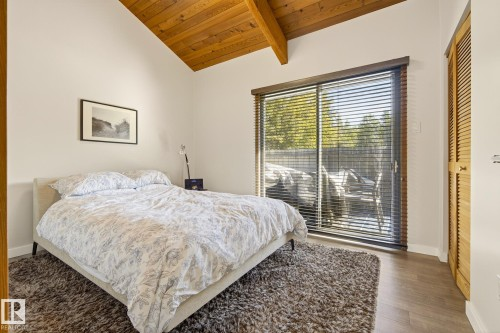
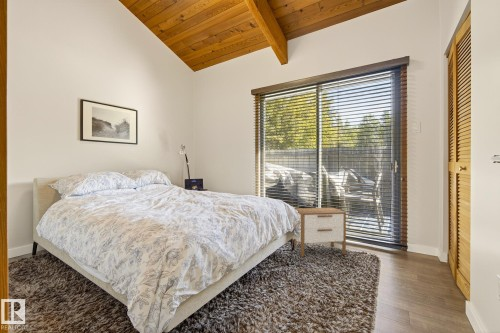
+ nightstand (318, 230)
